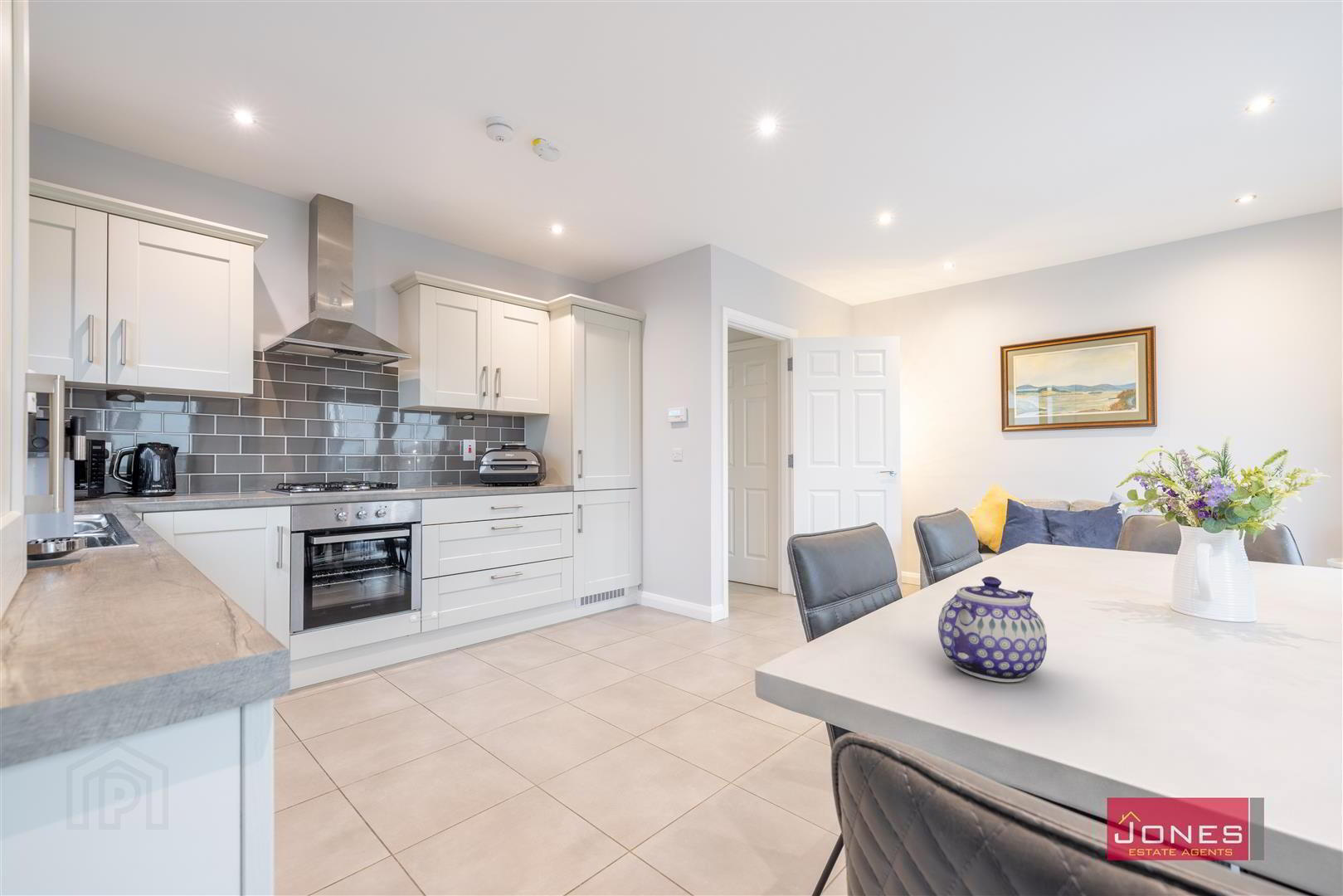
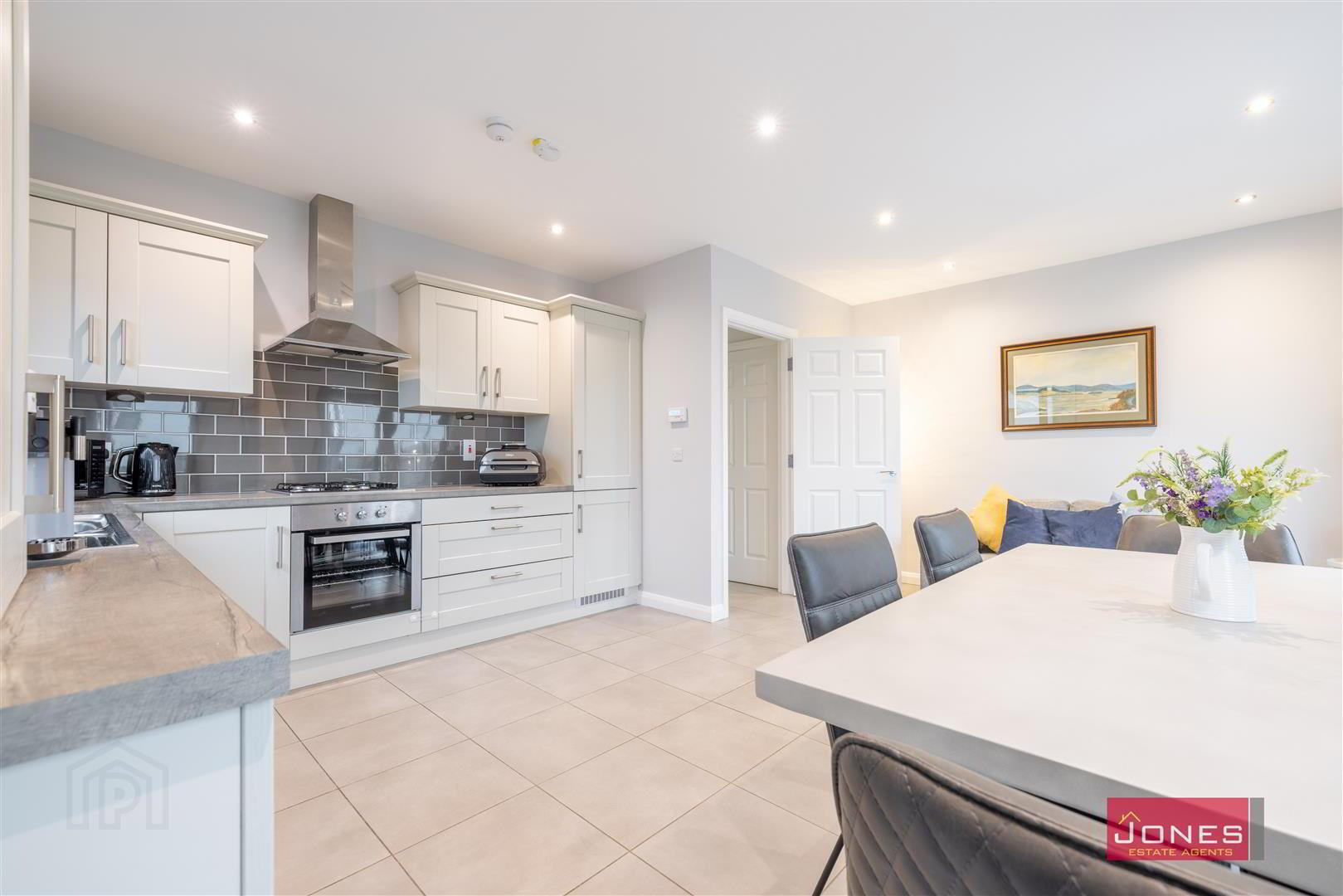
- teapot (990, 623)
